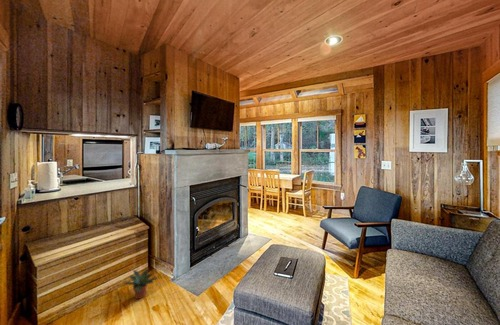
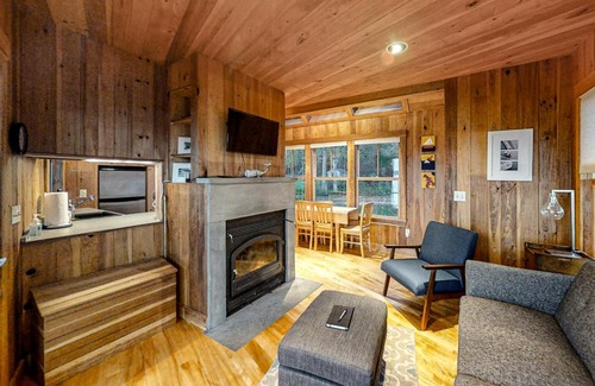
- potted plant (140, 283)
